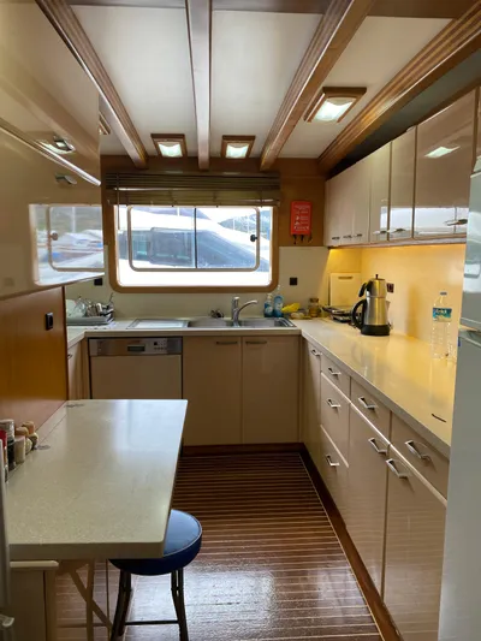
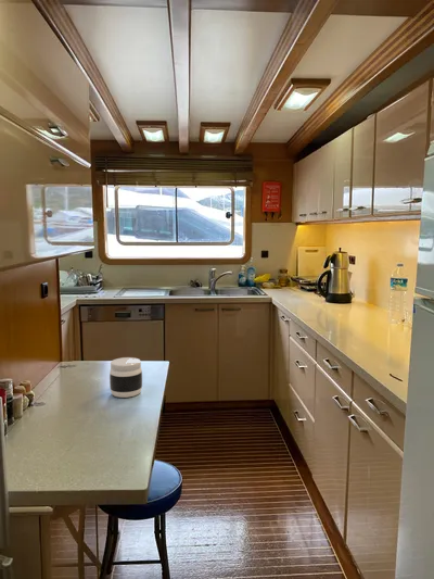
+ jar (126, 376)
